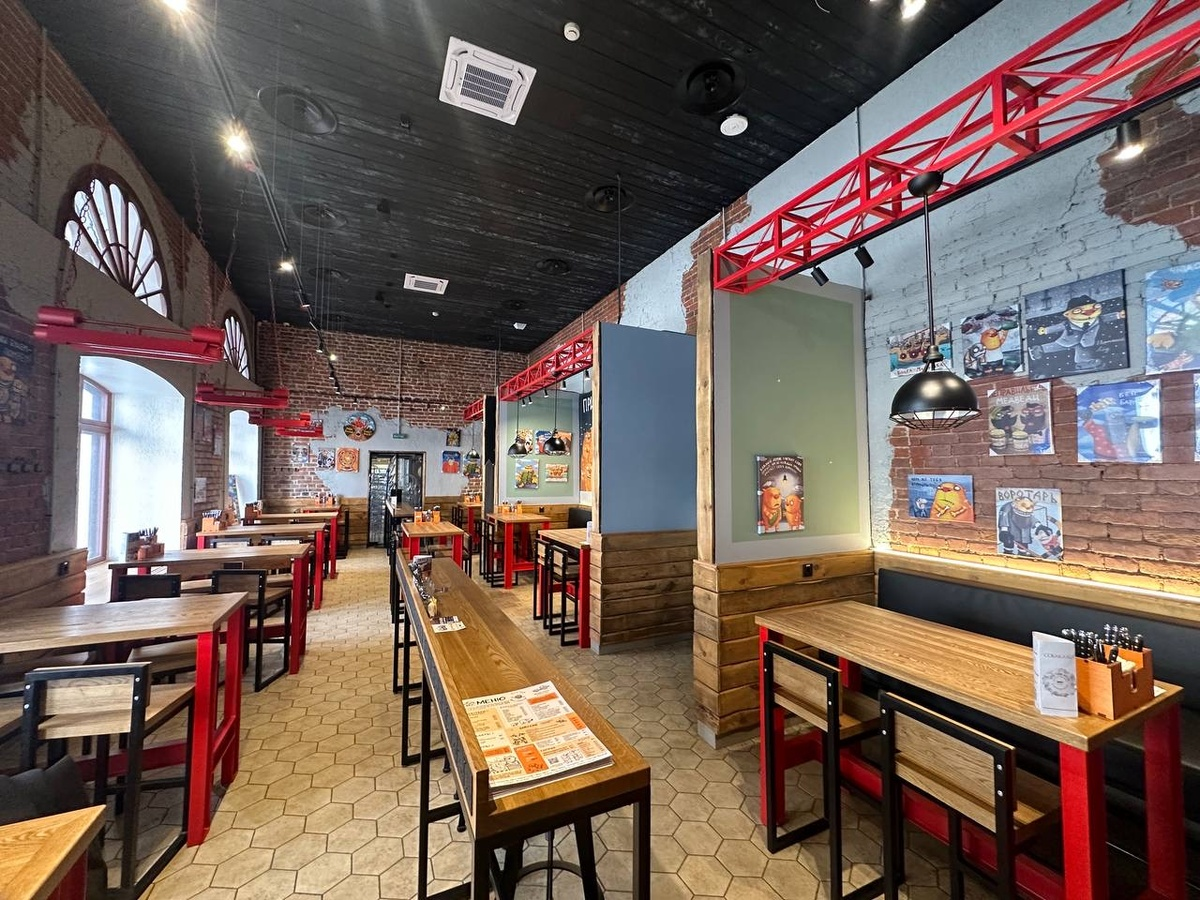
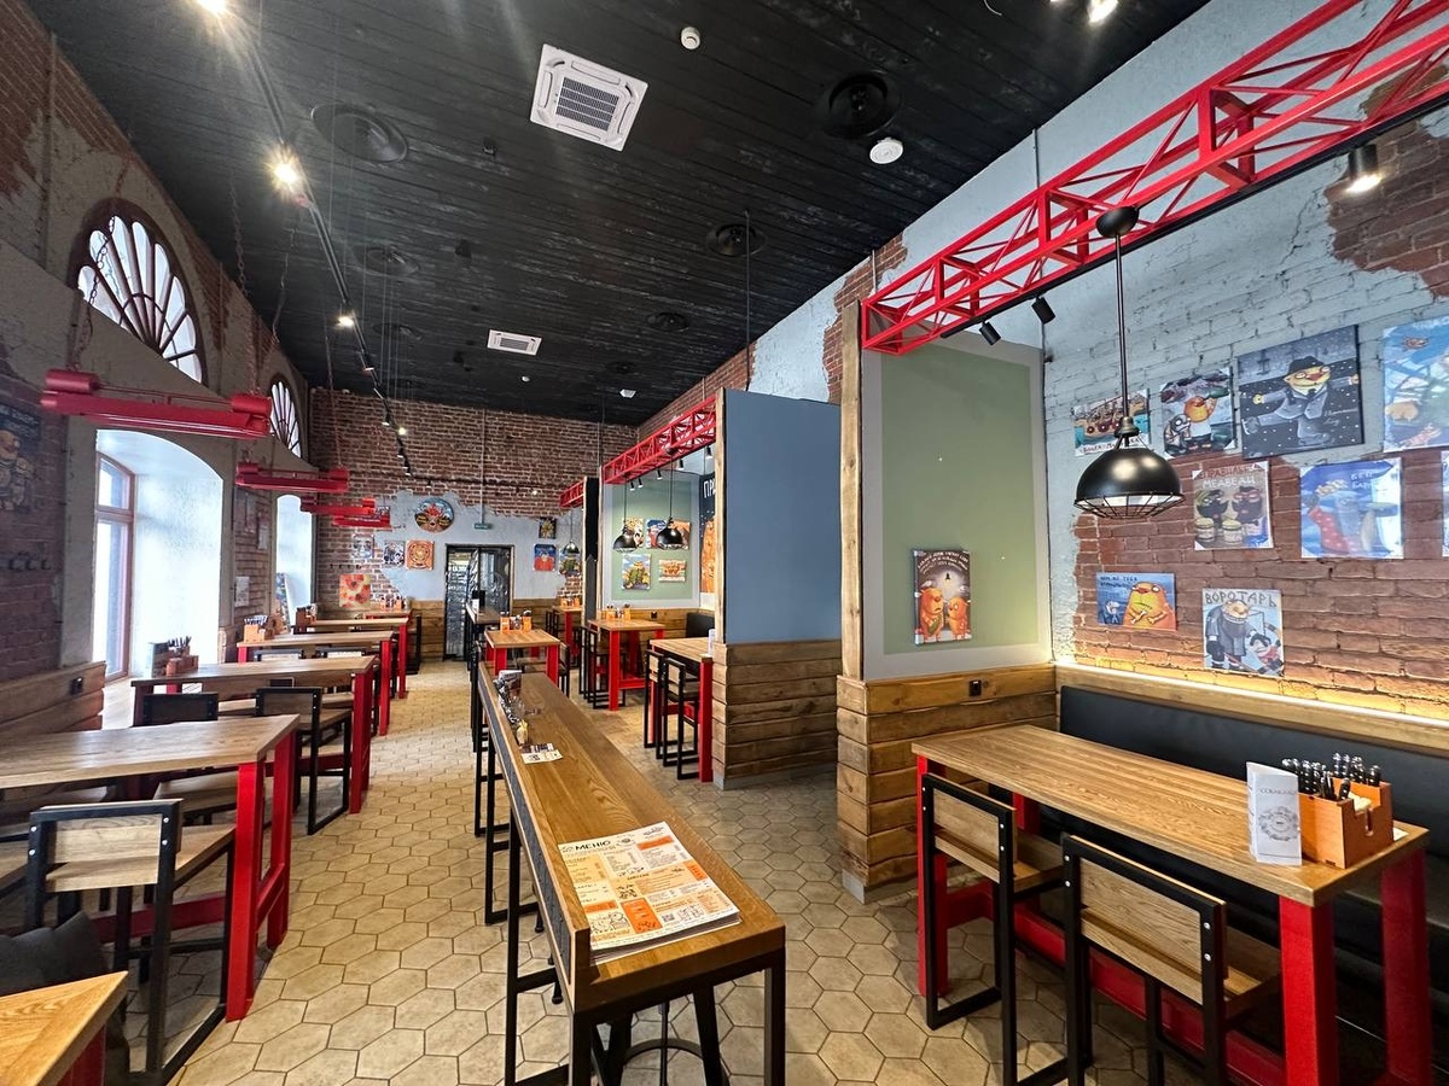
+ wall art (355, 590)
